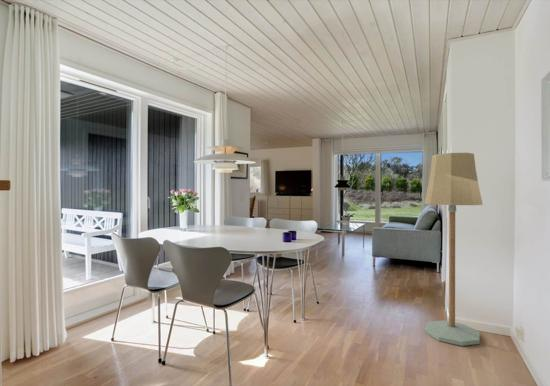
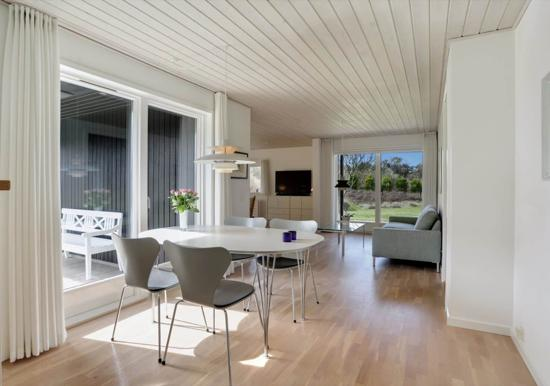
- floor lamp (452, 244)
